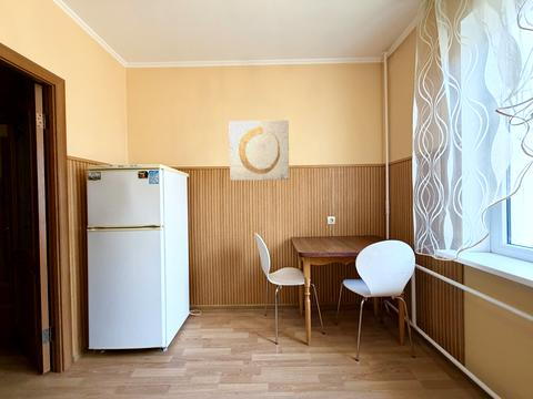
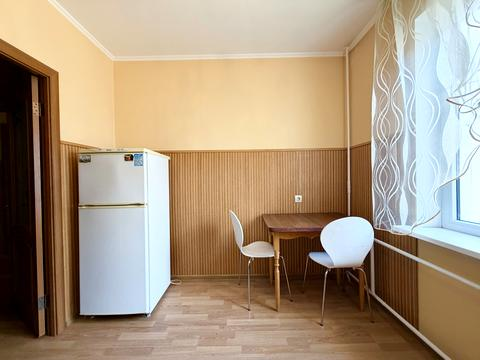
- wall art (259, 150)
